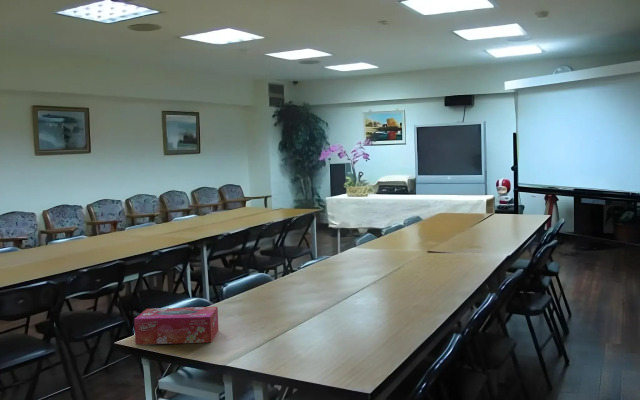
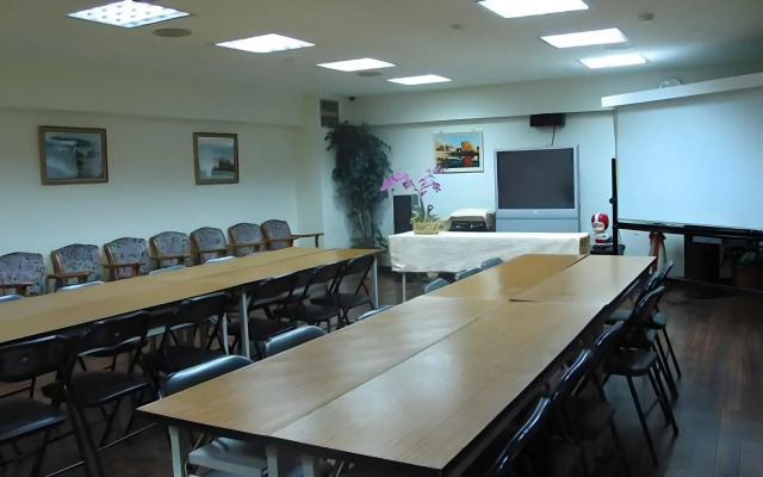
- tissue box (177, 325)
